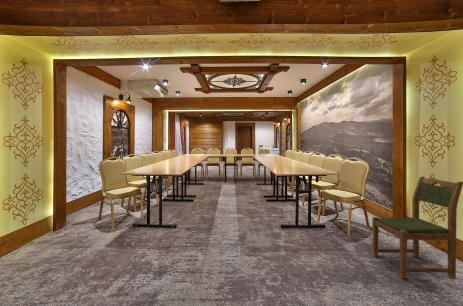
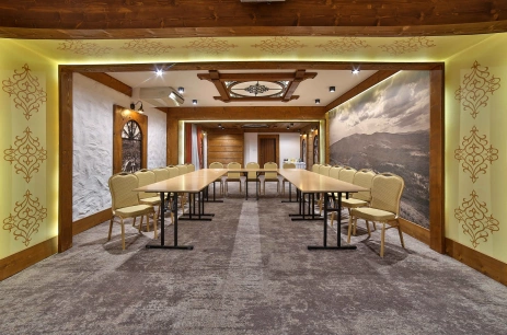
- dining chair (413, 222)
